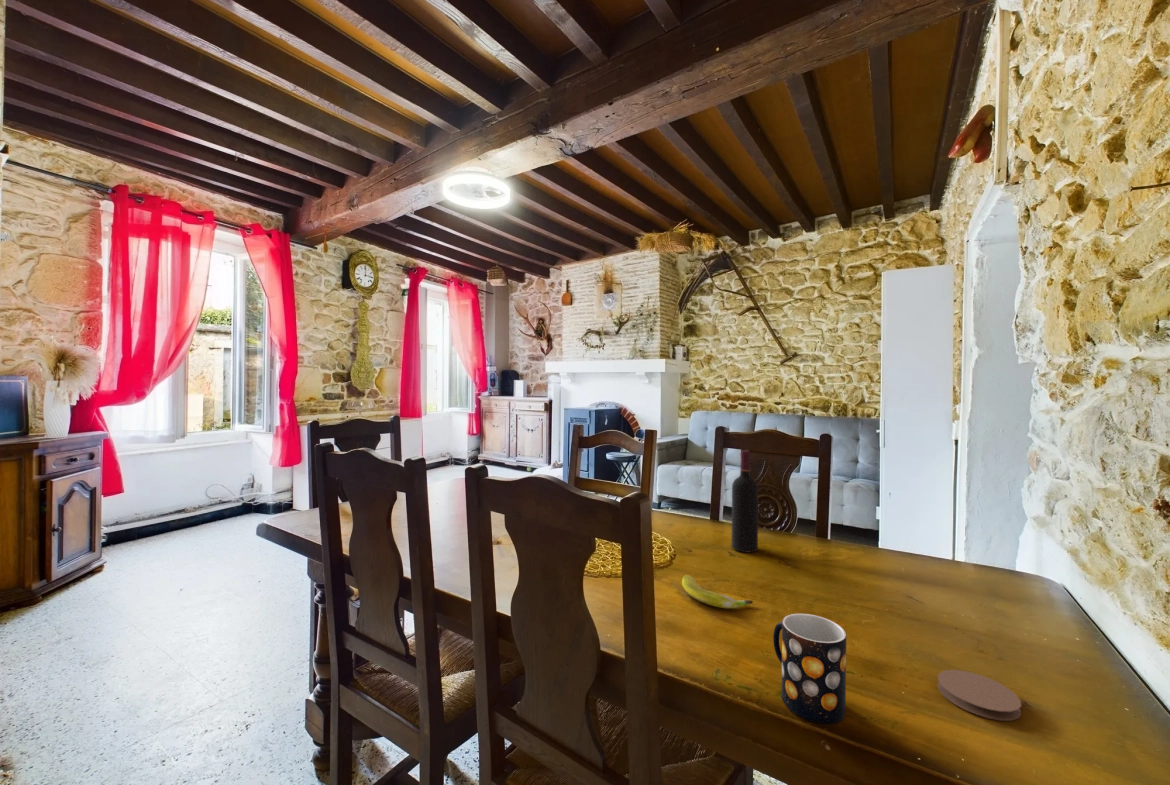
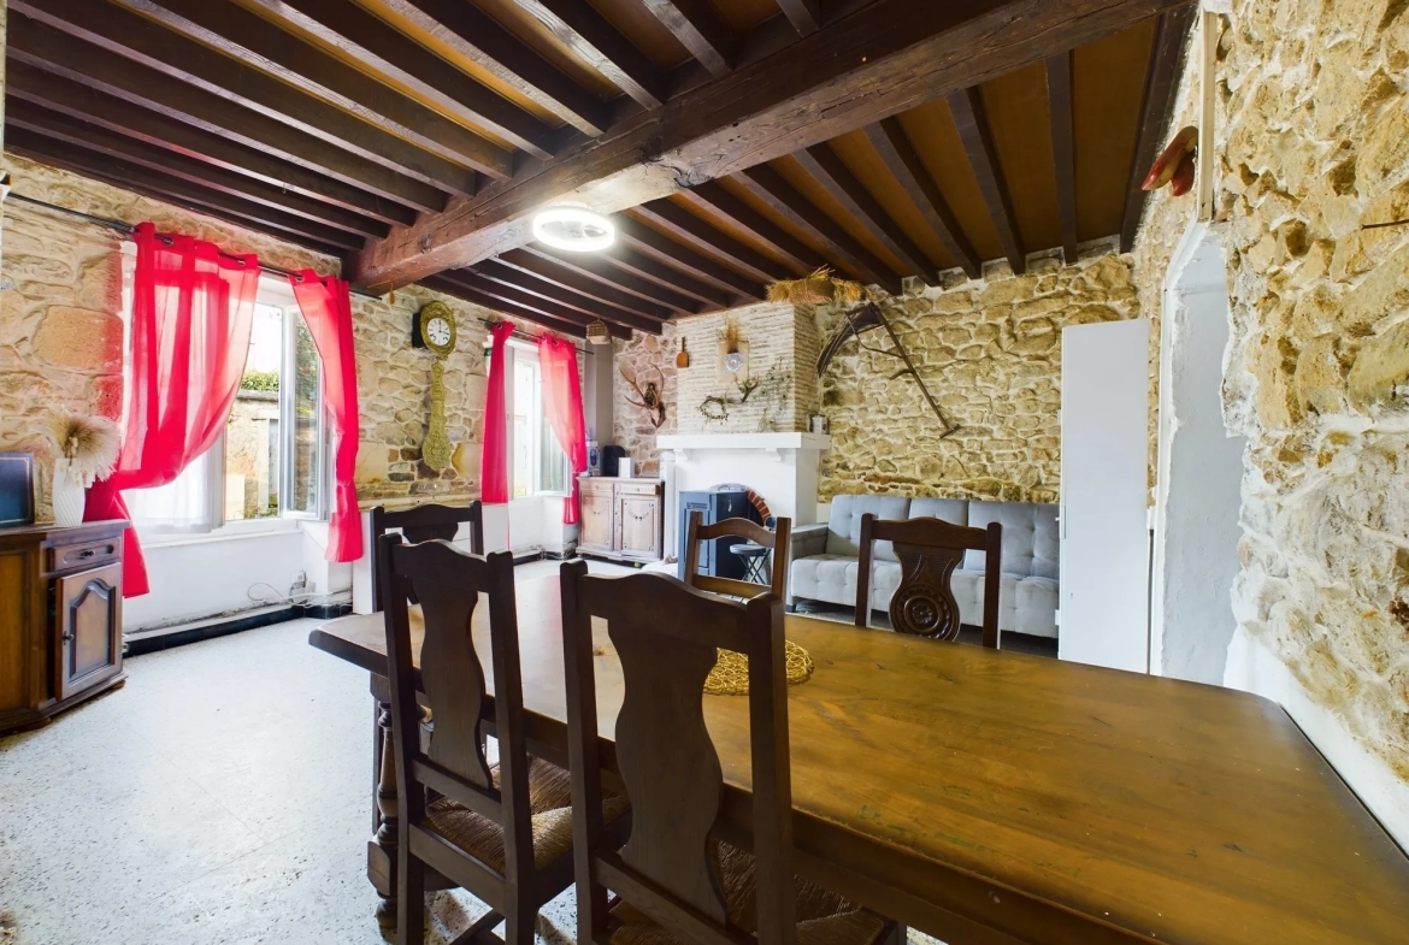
- mug (802, 660)
- banana (708, 591)
- coaster (977, 693)
- wine bottle (744, 499)
